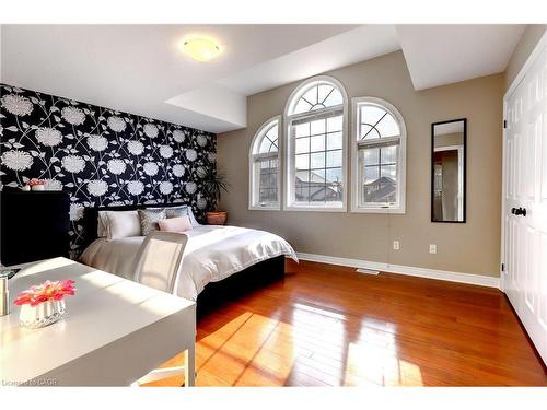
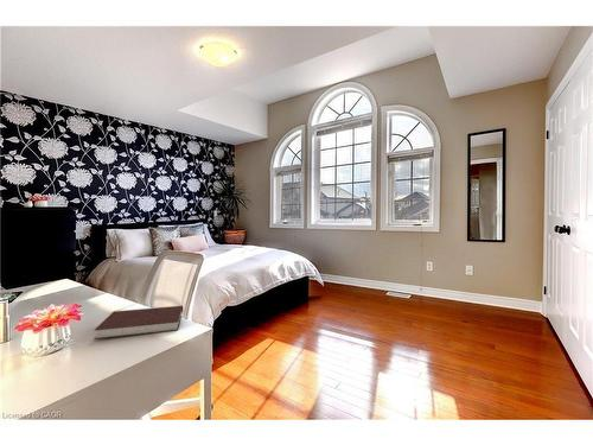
+ notebook (144, 319)
